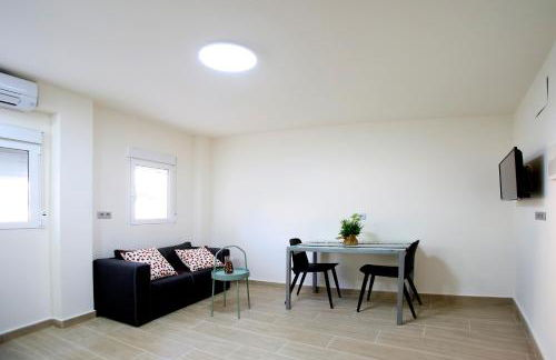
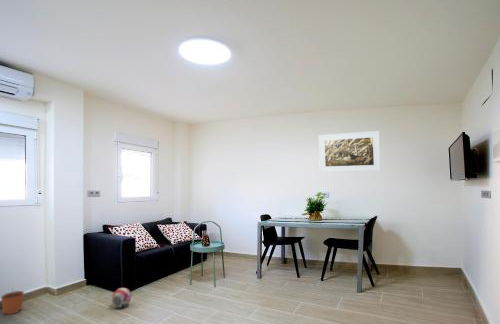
+ ball (120, 297)
+ plant pot (12, 298)
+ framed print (348, 152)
